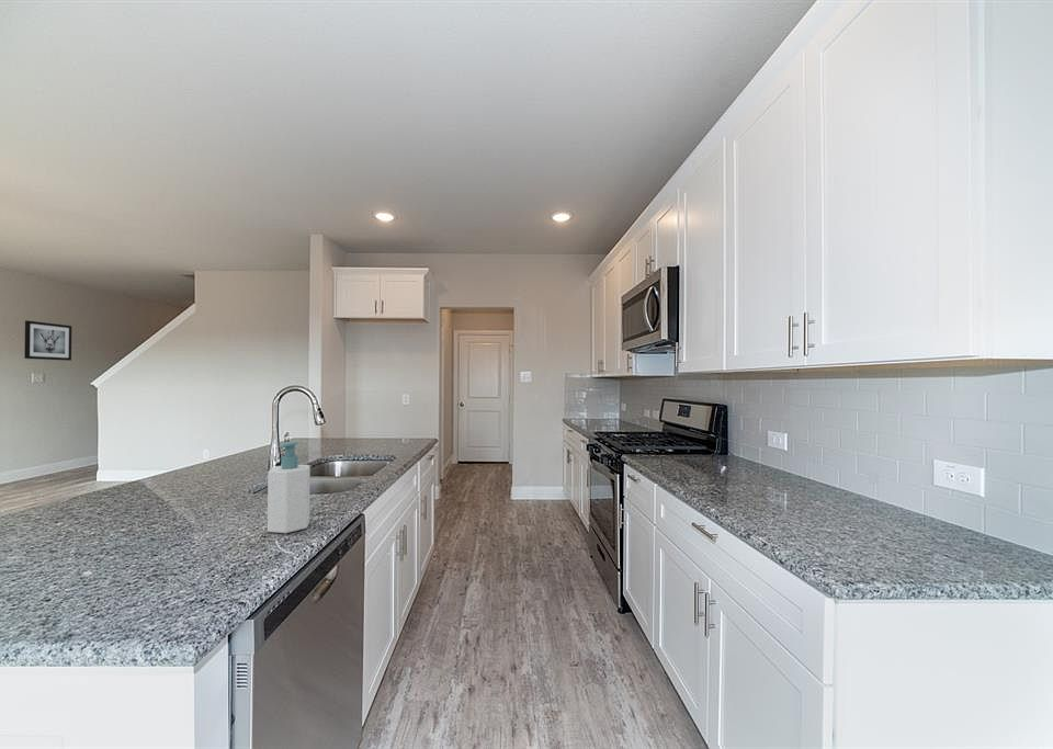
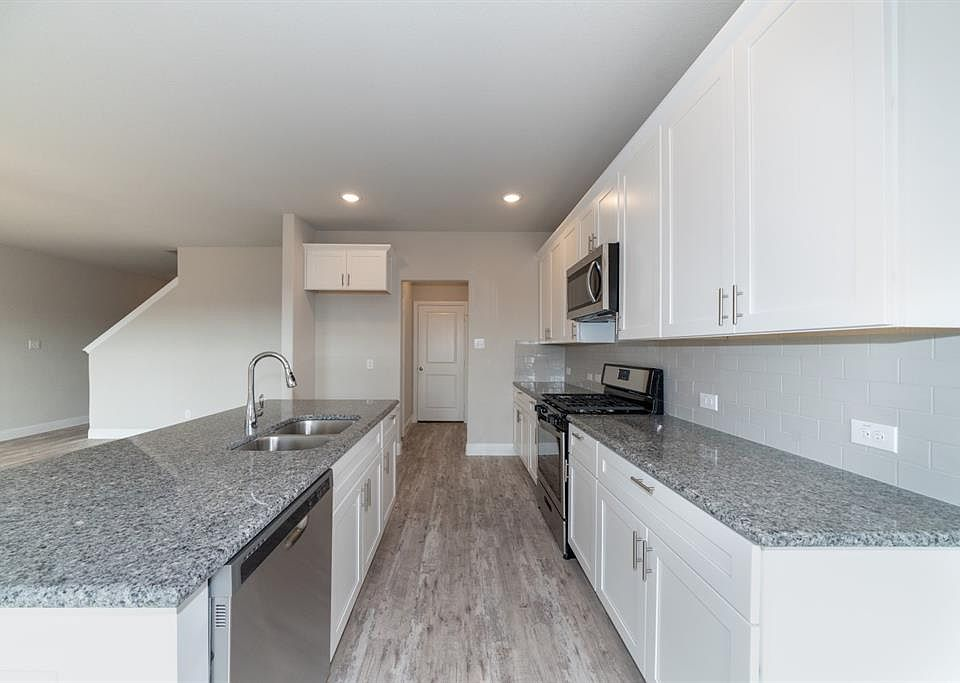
- soap bottle (288, 485)
- wall art (48, 341)
